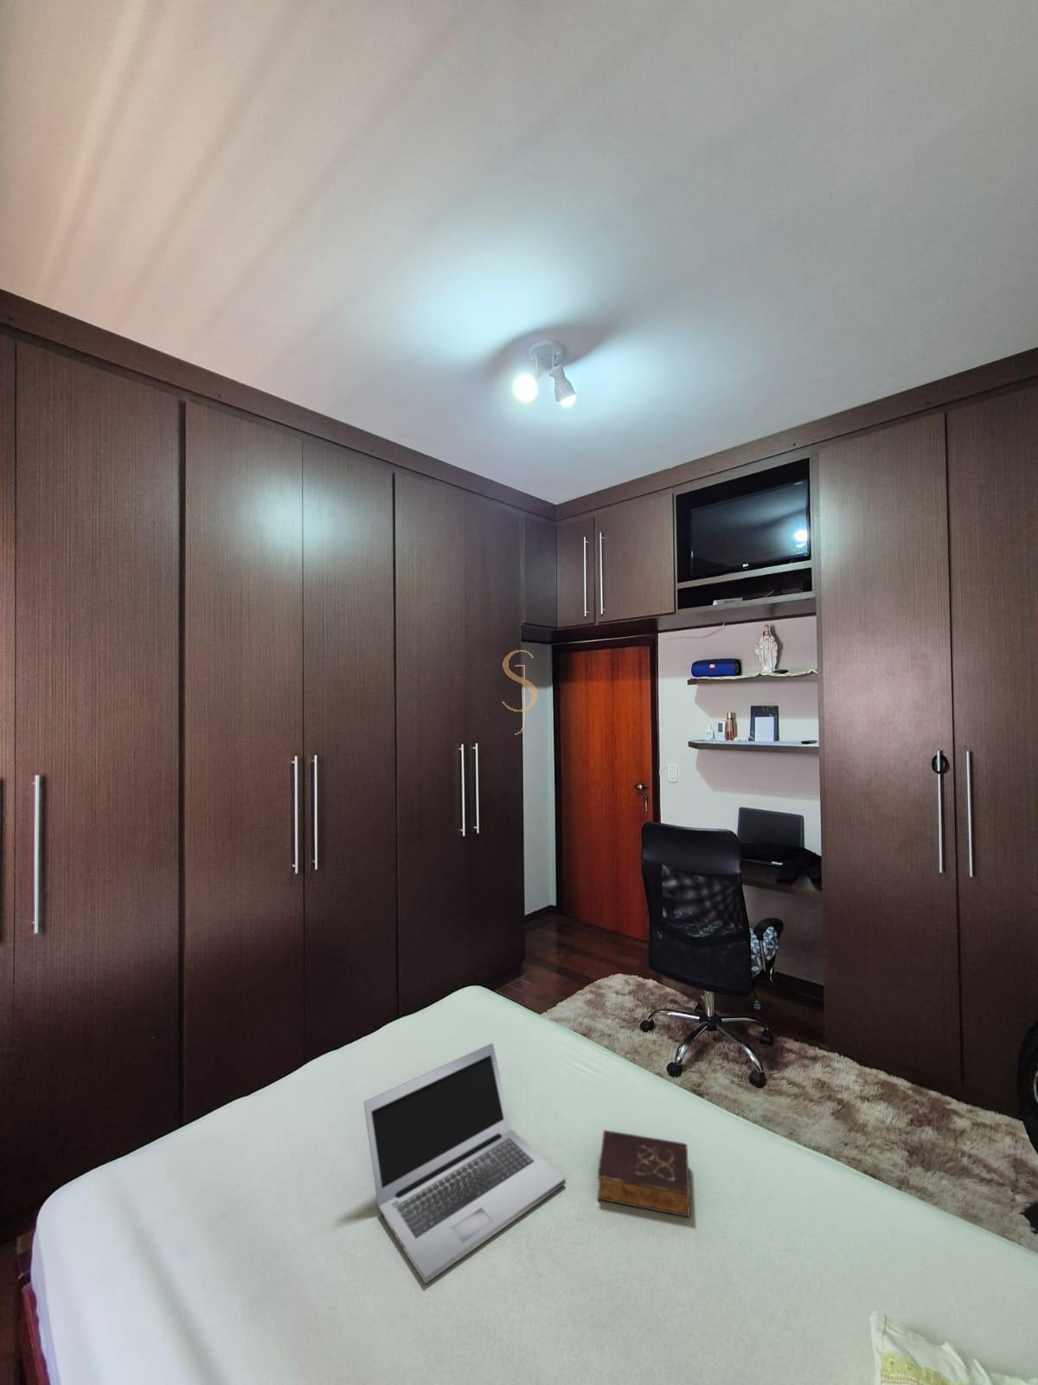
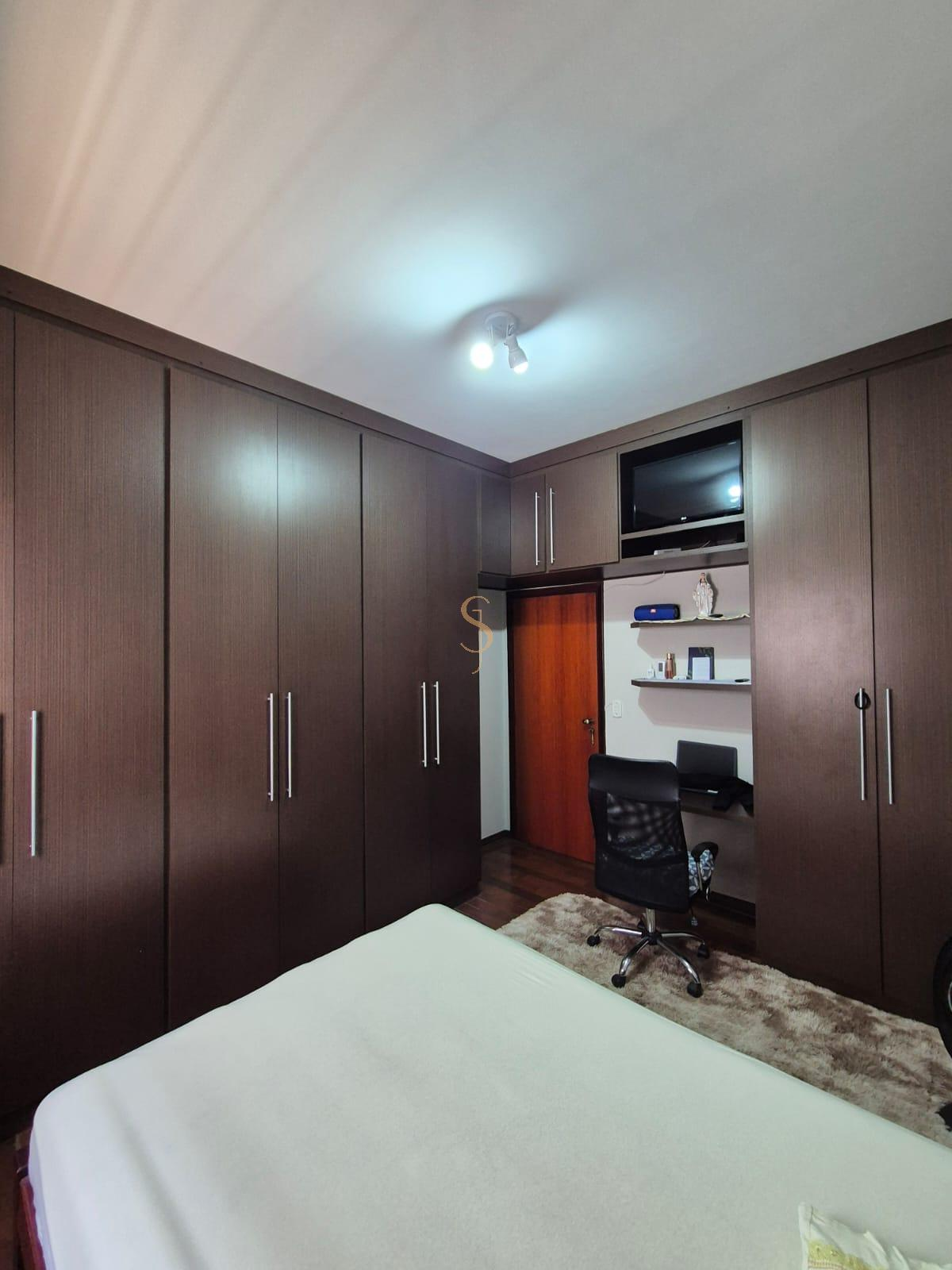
- laptop (464, 1144)
- book (643, 1169)
